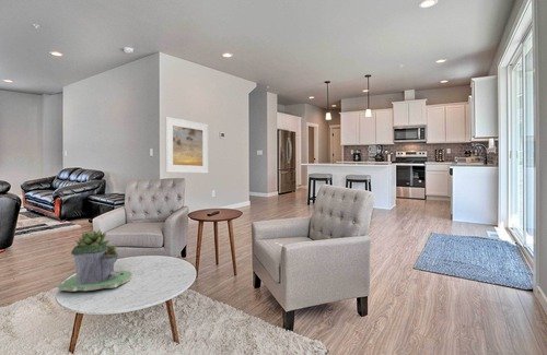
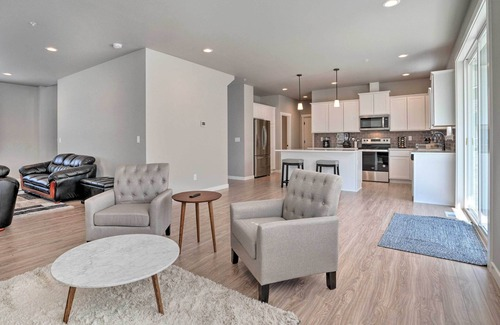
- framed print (188, 146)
- succulent planter (98, 253)
